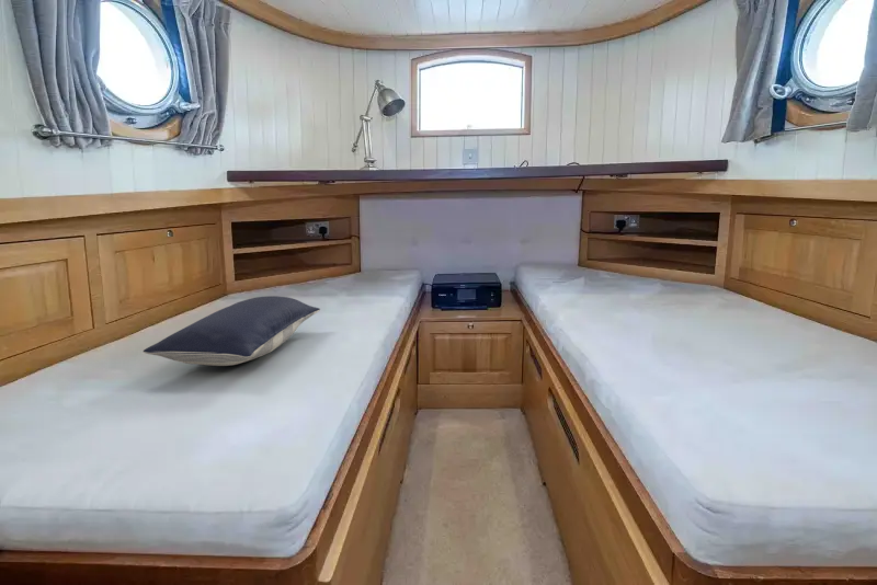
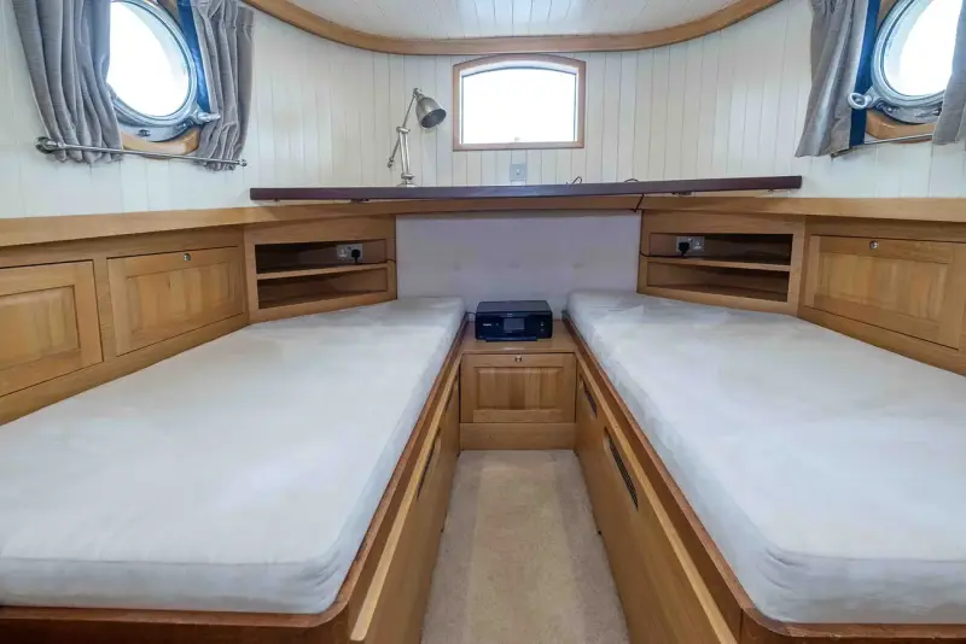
- pillow (246, 328)
